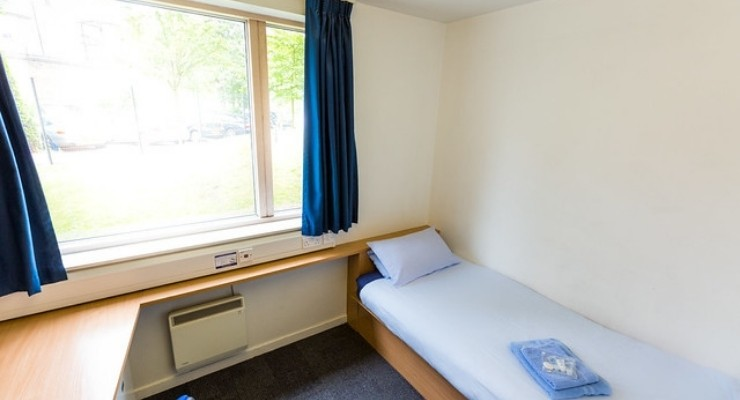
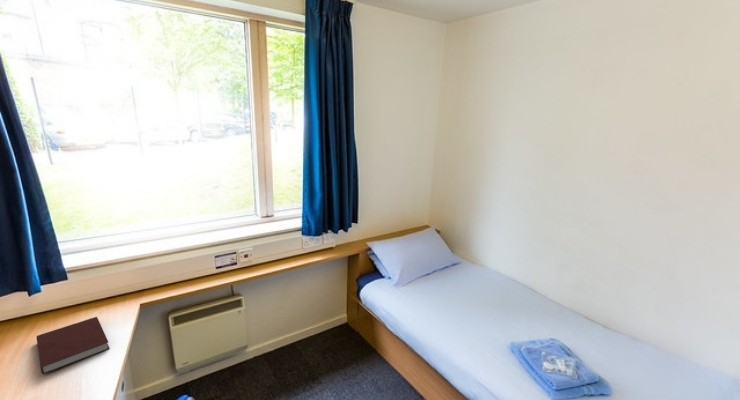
+ notebook (72, 342)
